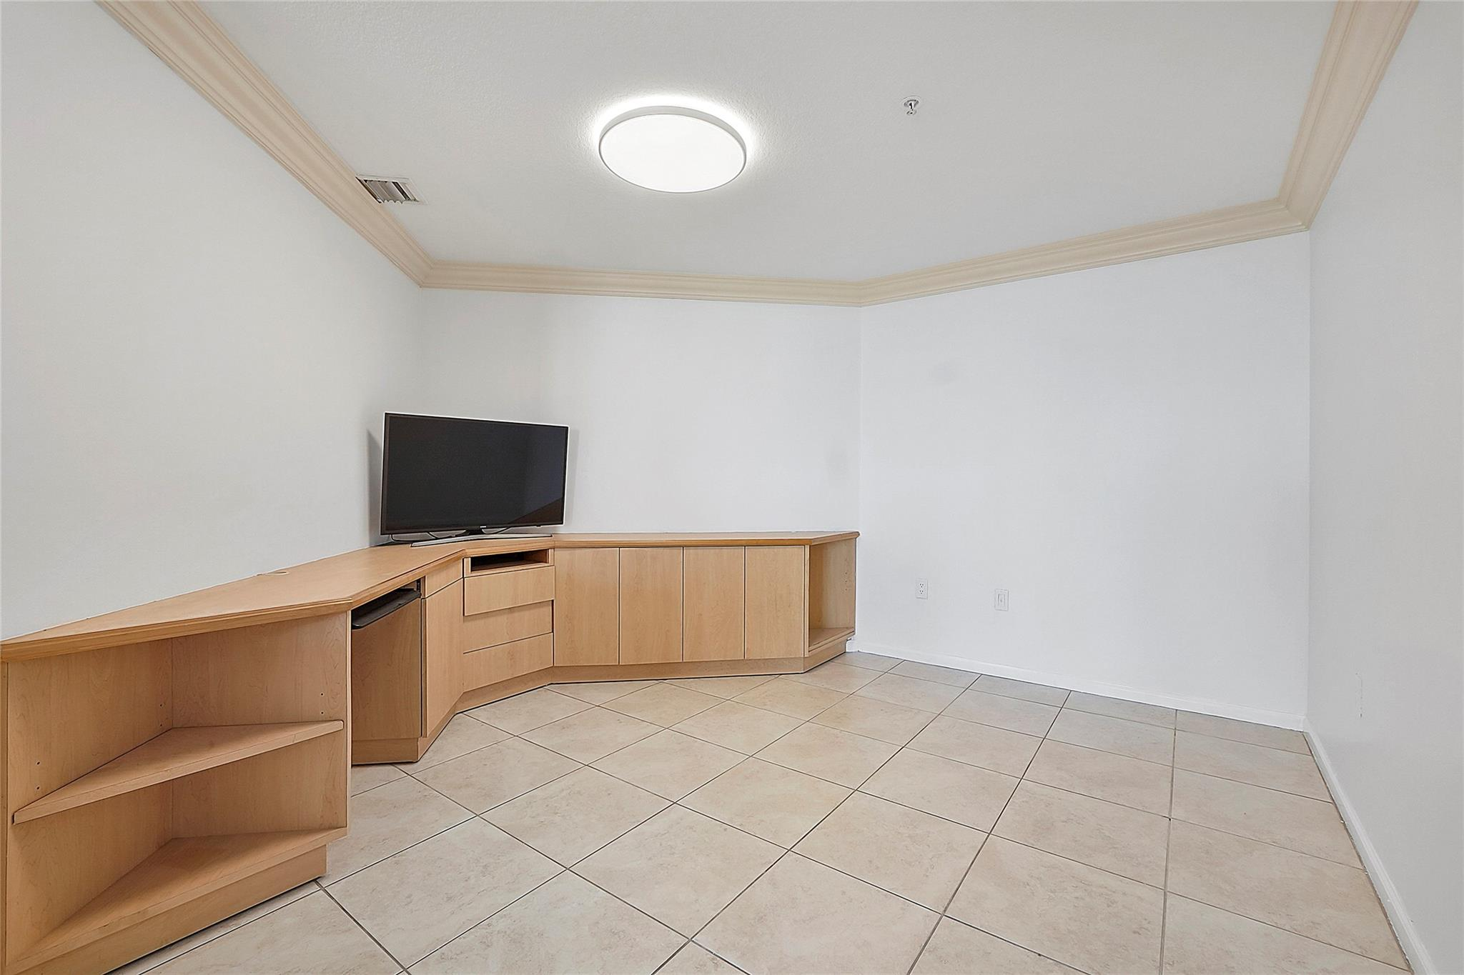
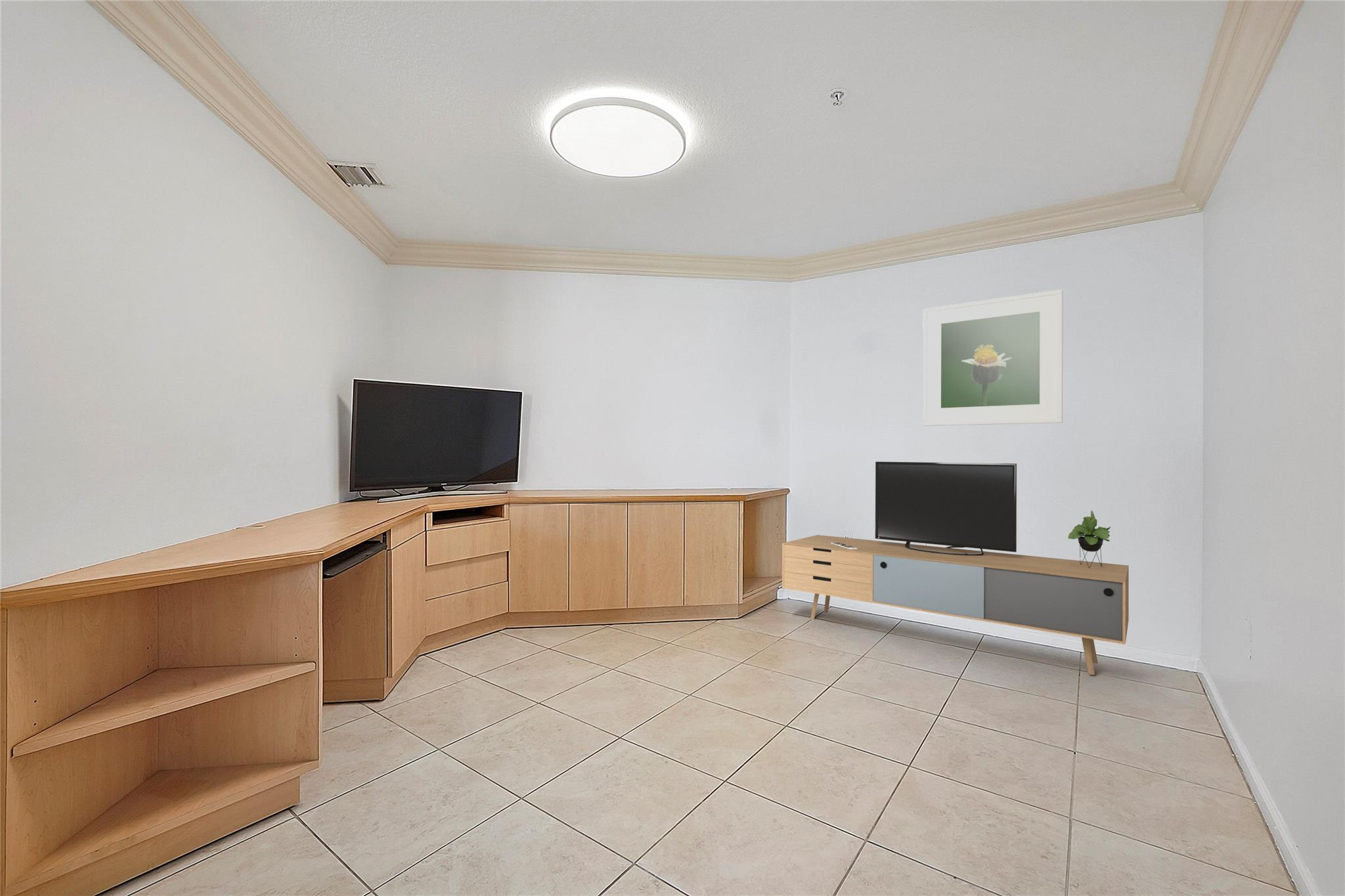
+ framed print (988, 362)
+ media console (938, 550)
